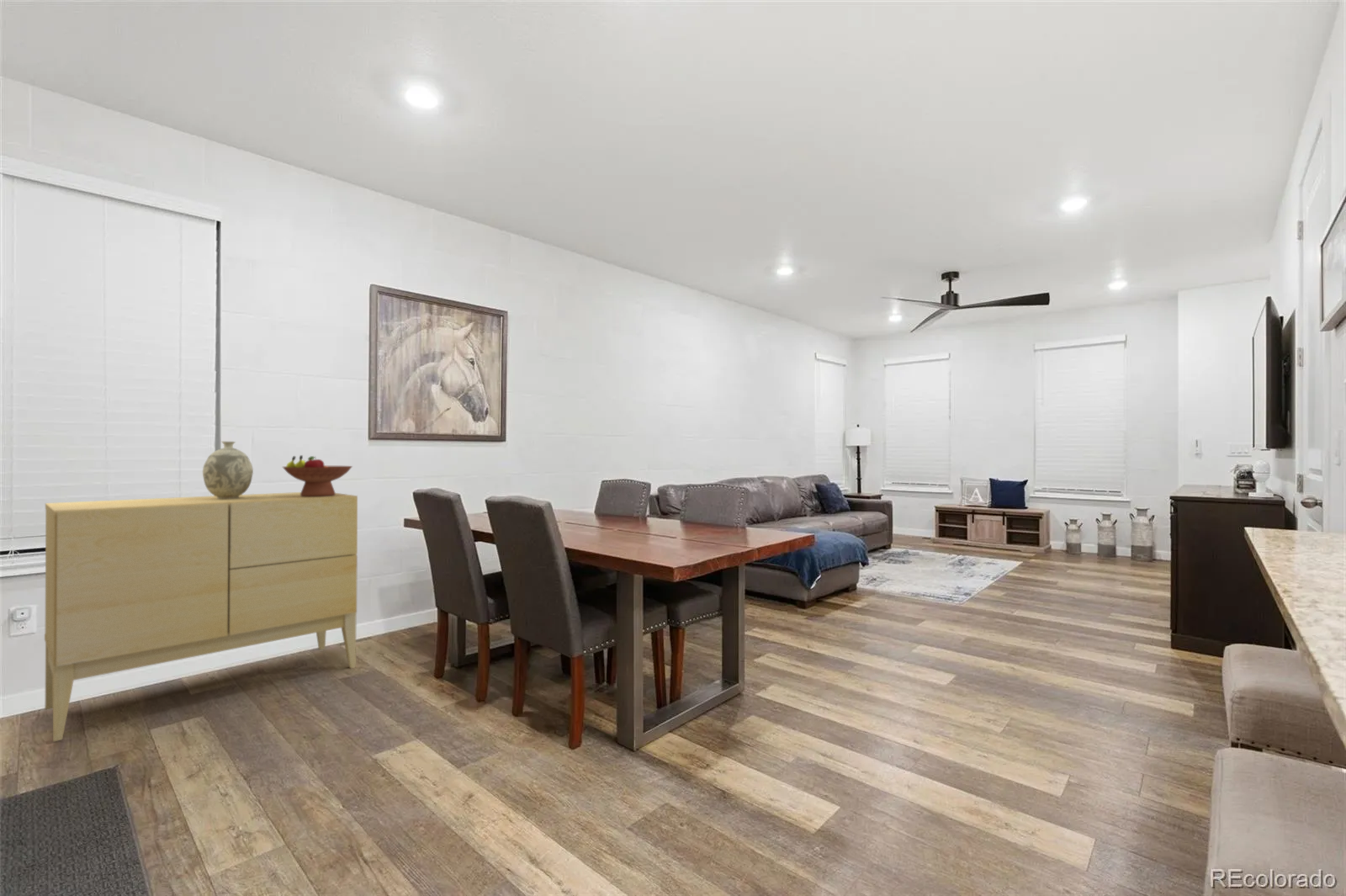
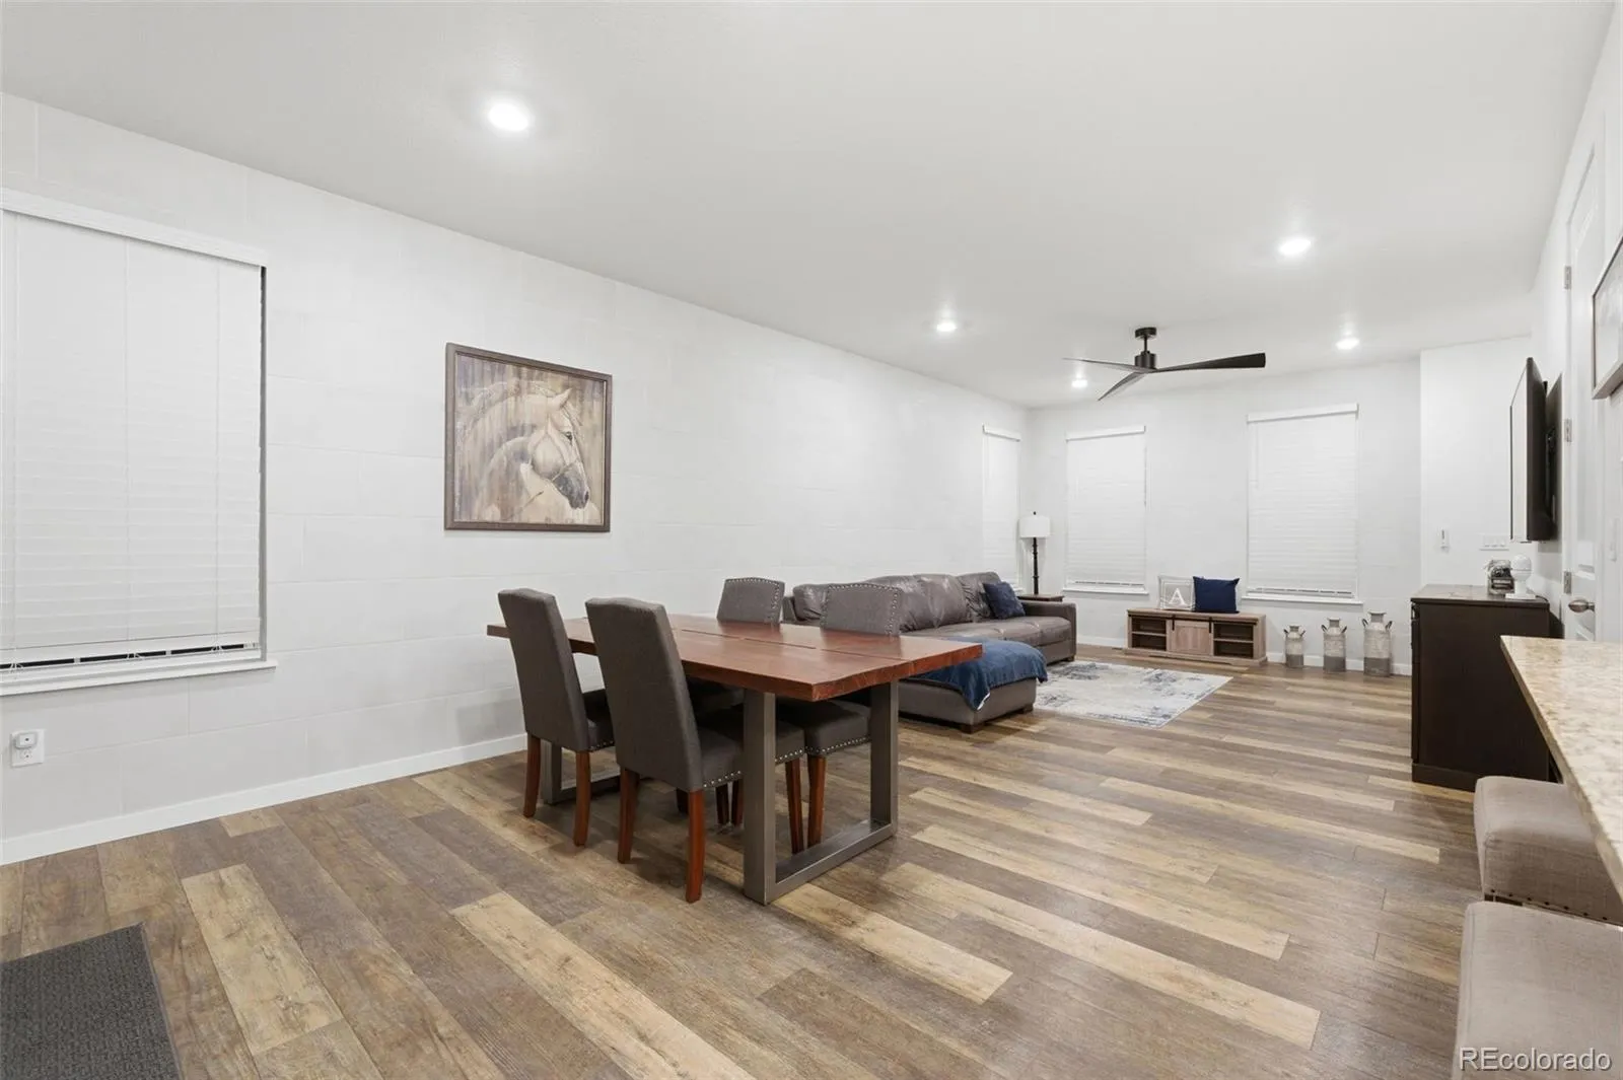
- decorative vase (228, 469)
- sideboard (215, 592)
- fruit bowl (318, 475)
